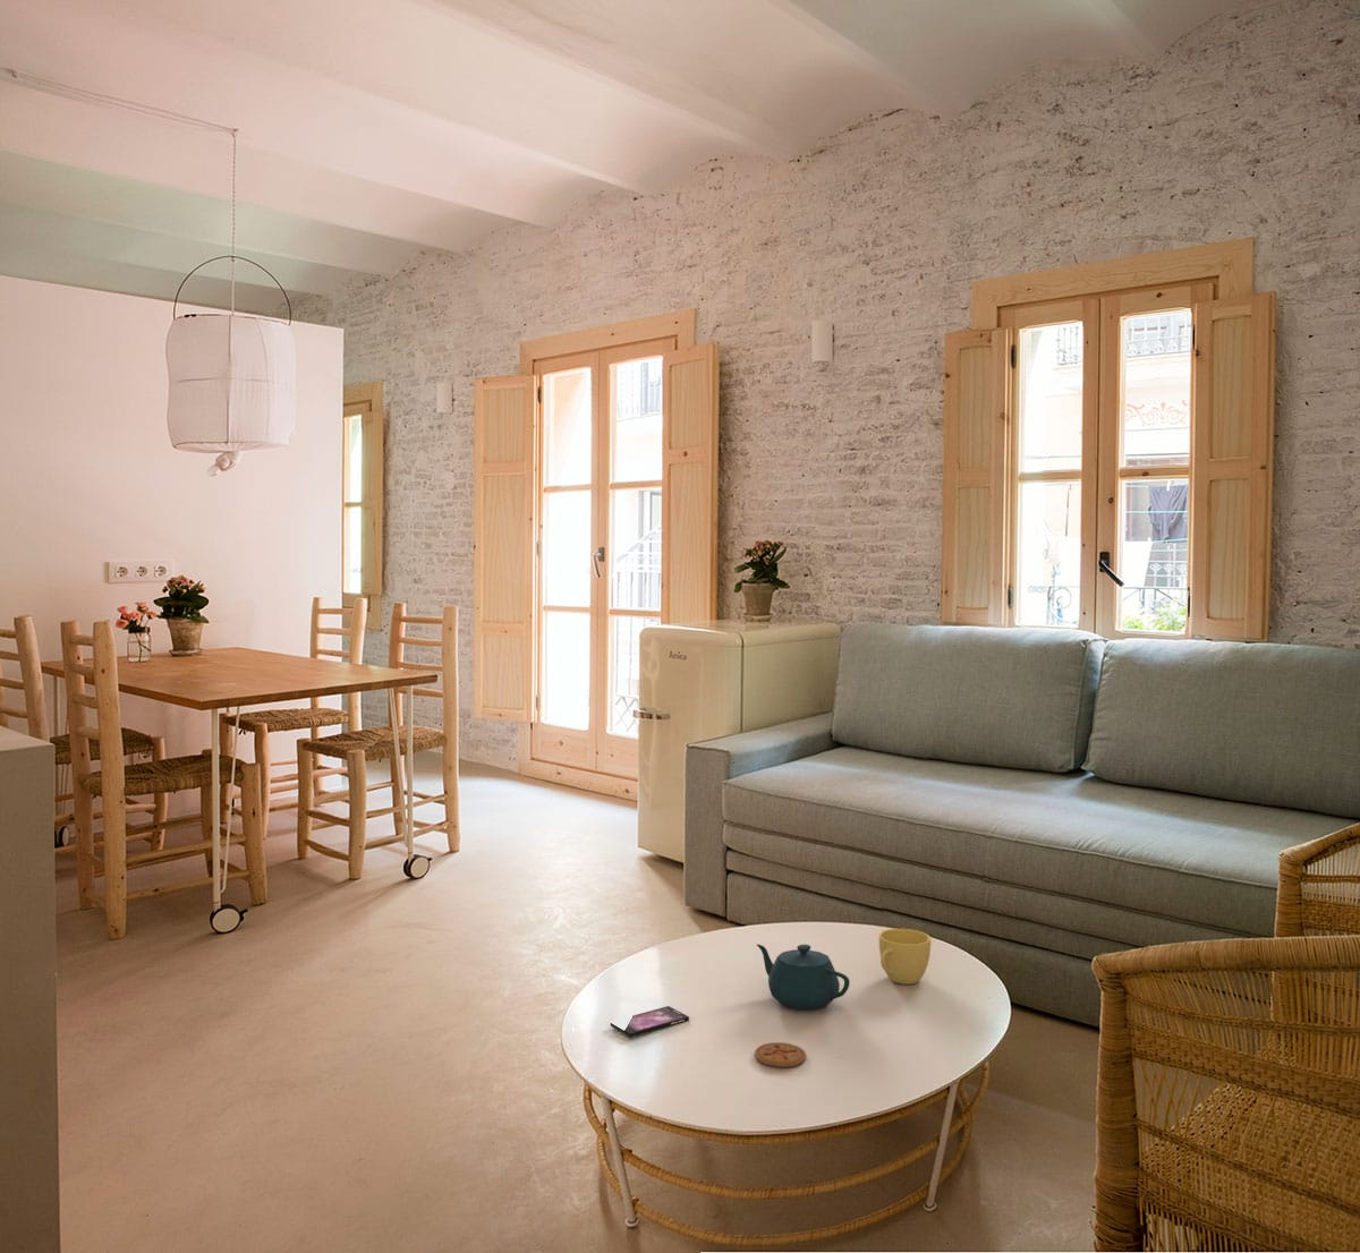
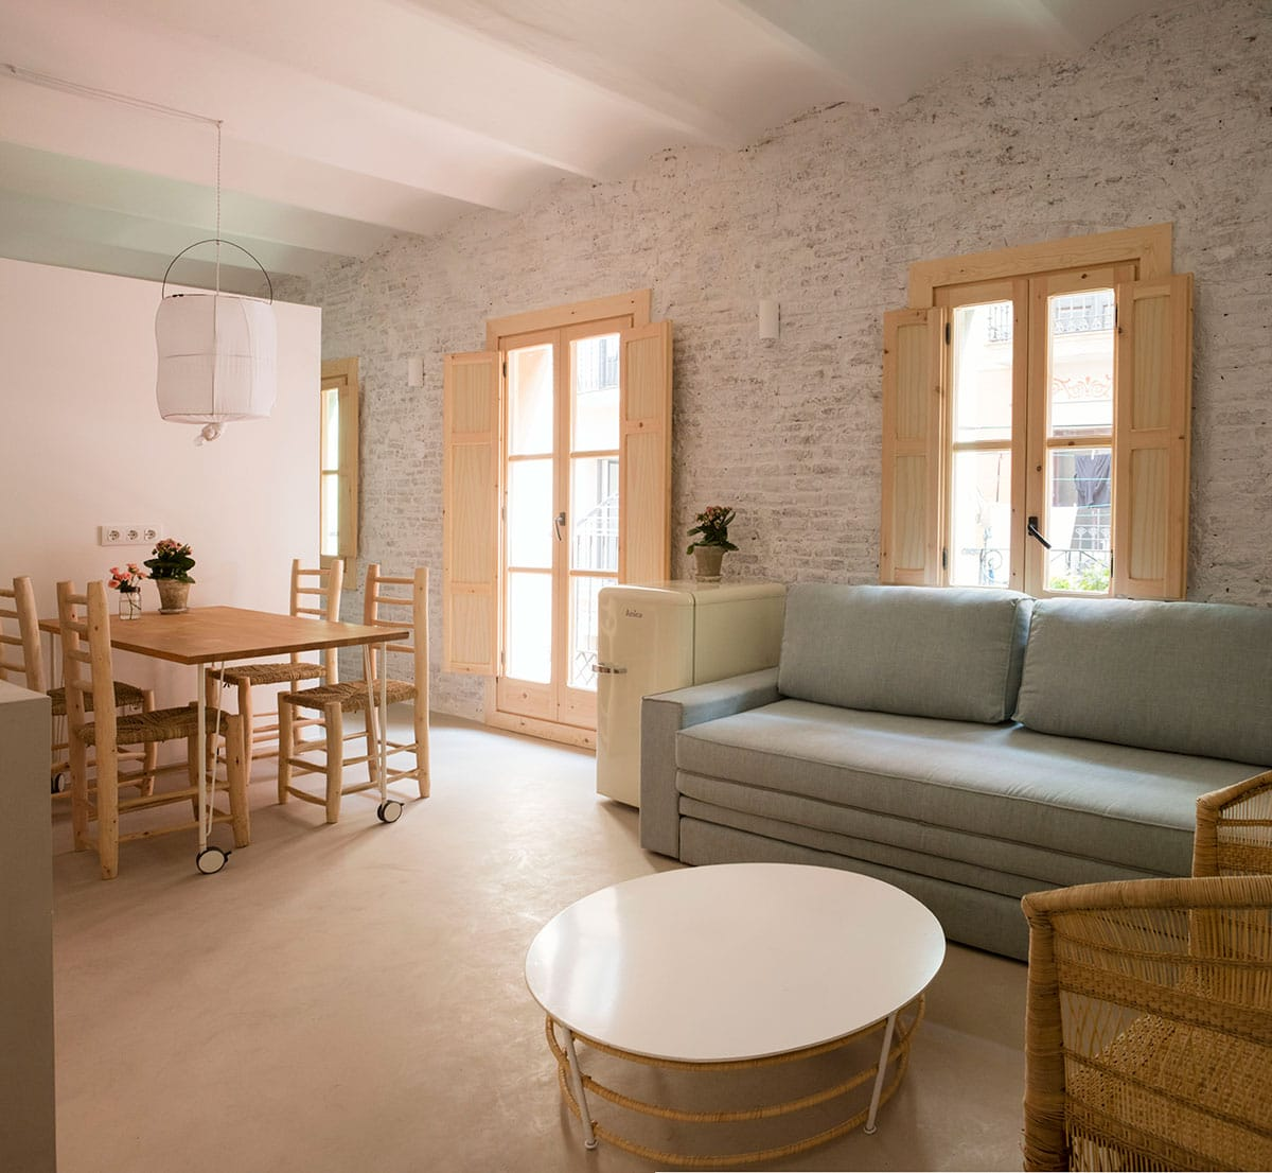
- cup (900, 958)
- coaster (780, 1054)
- smartphone (649, 1021)
- teapot (800, 972)
